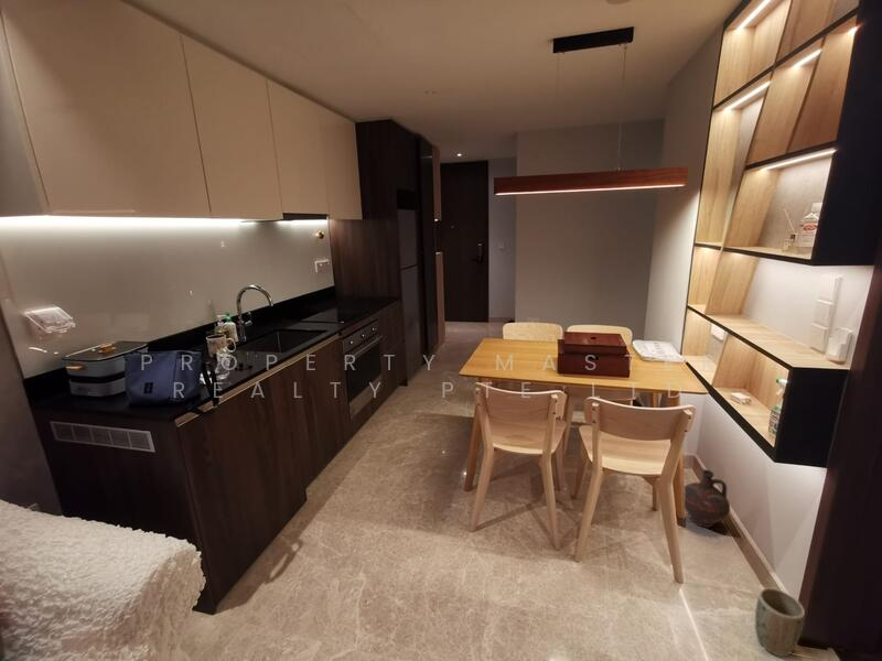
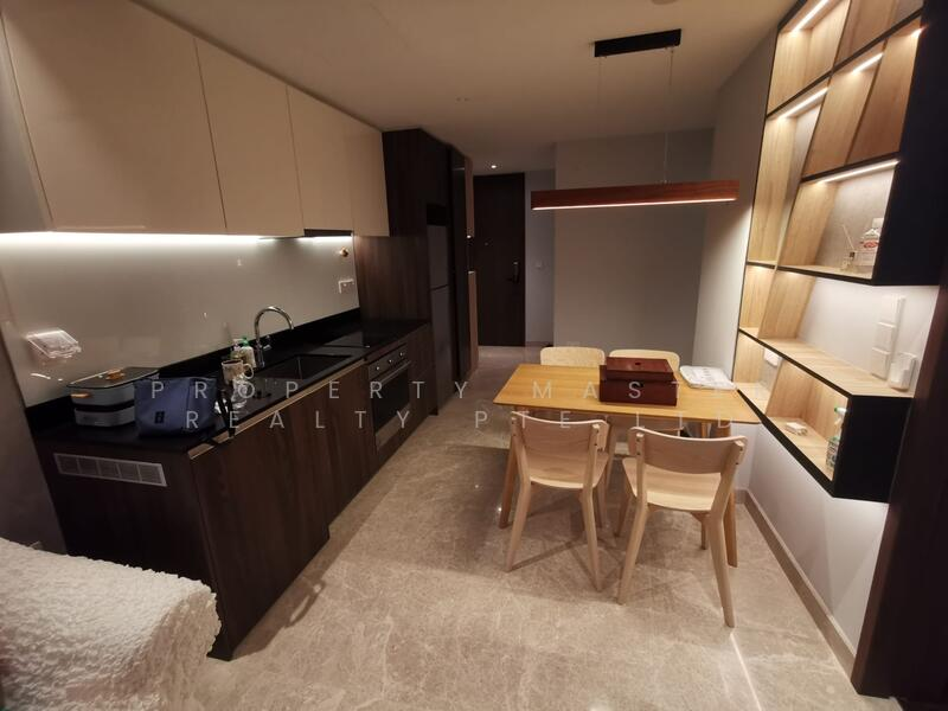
- plant pot (777, 624)
- ceramic jug (704, 496)
